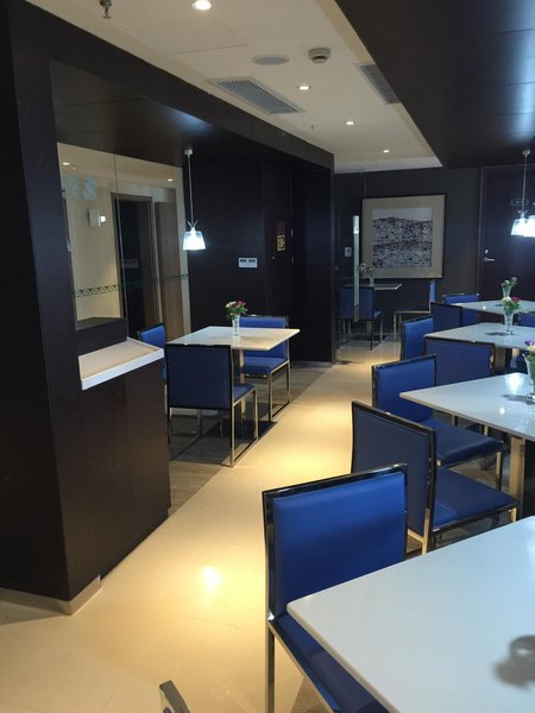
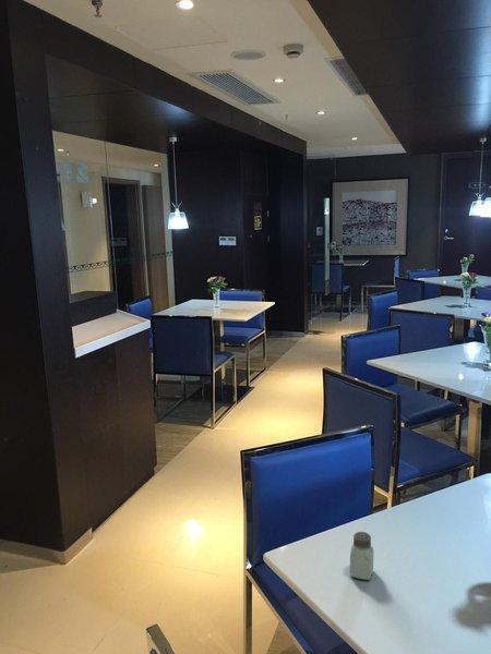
+ saltshaker (361, 554)
